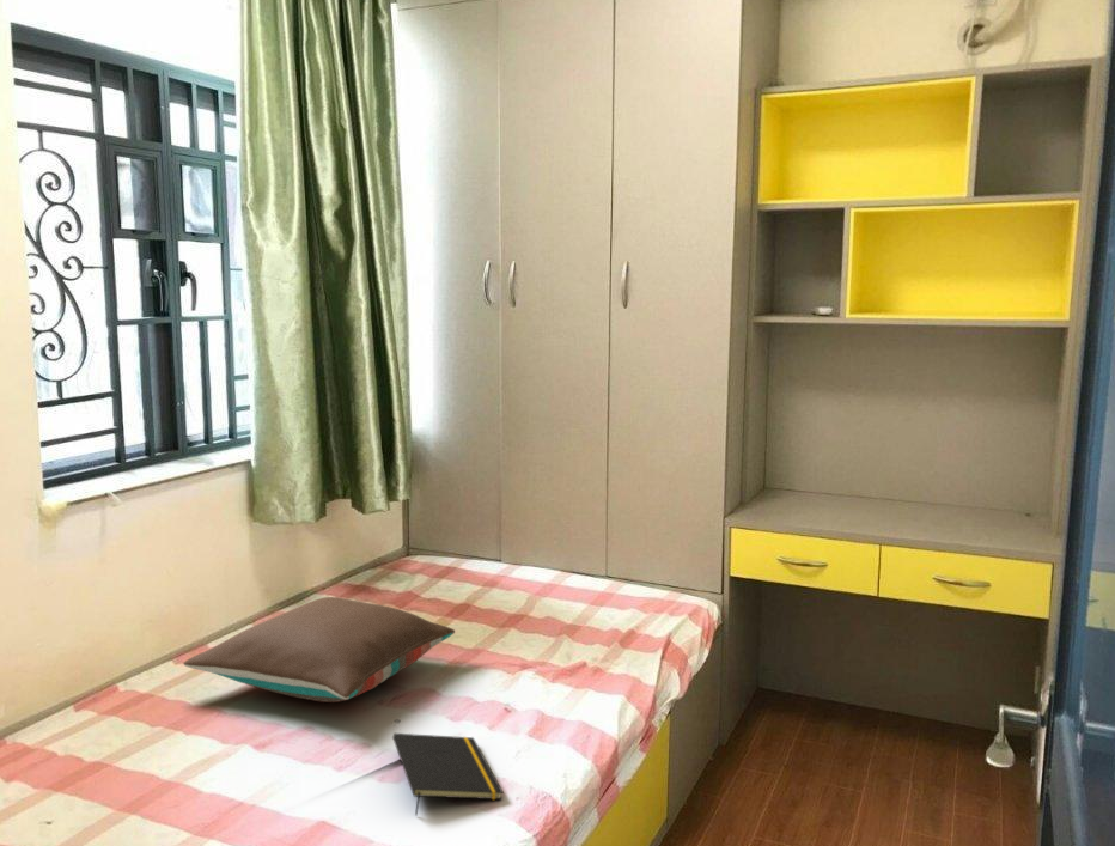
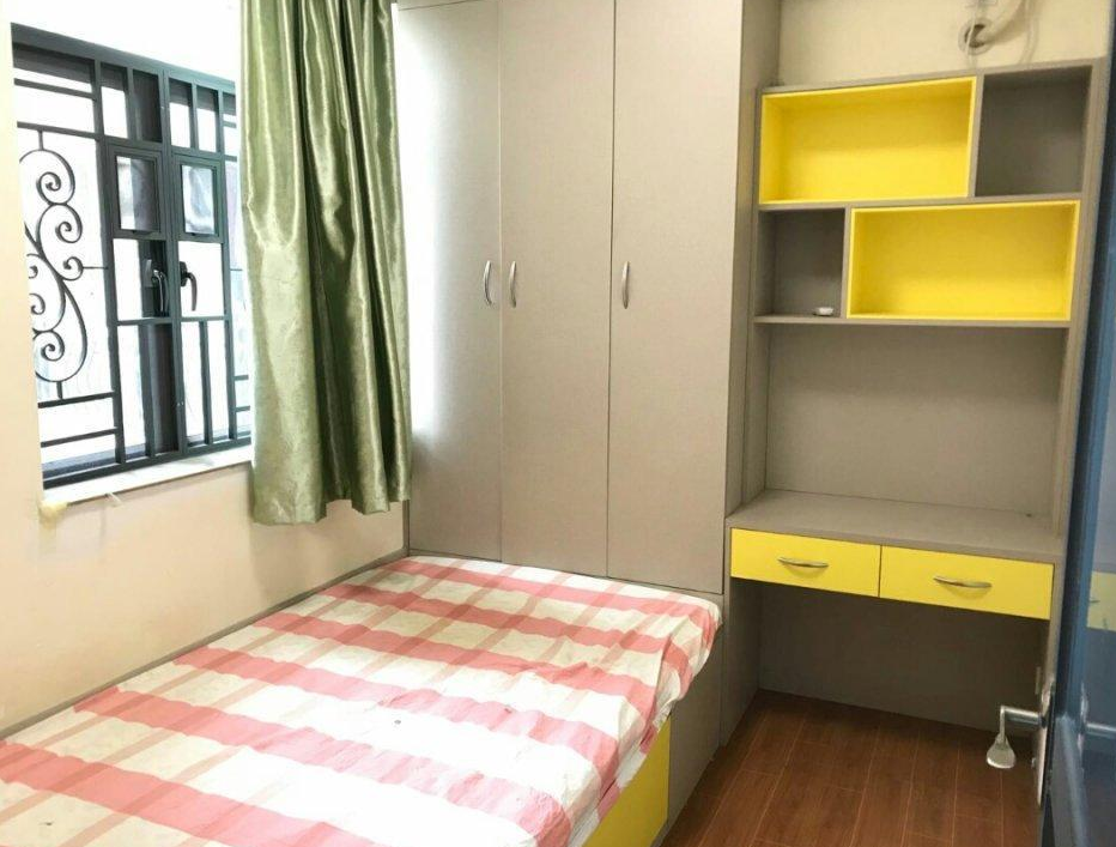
- notepad (445, 765)
- pillow (327, 646)
